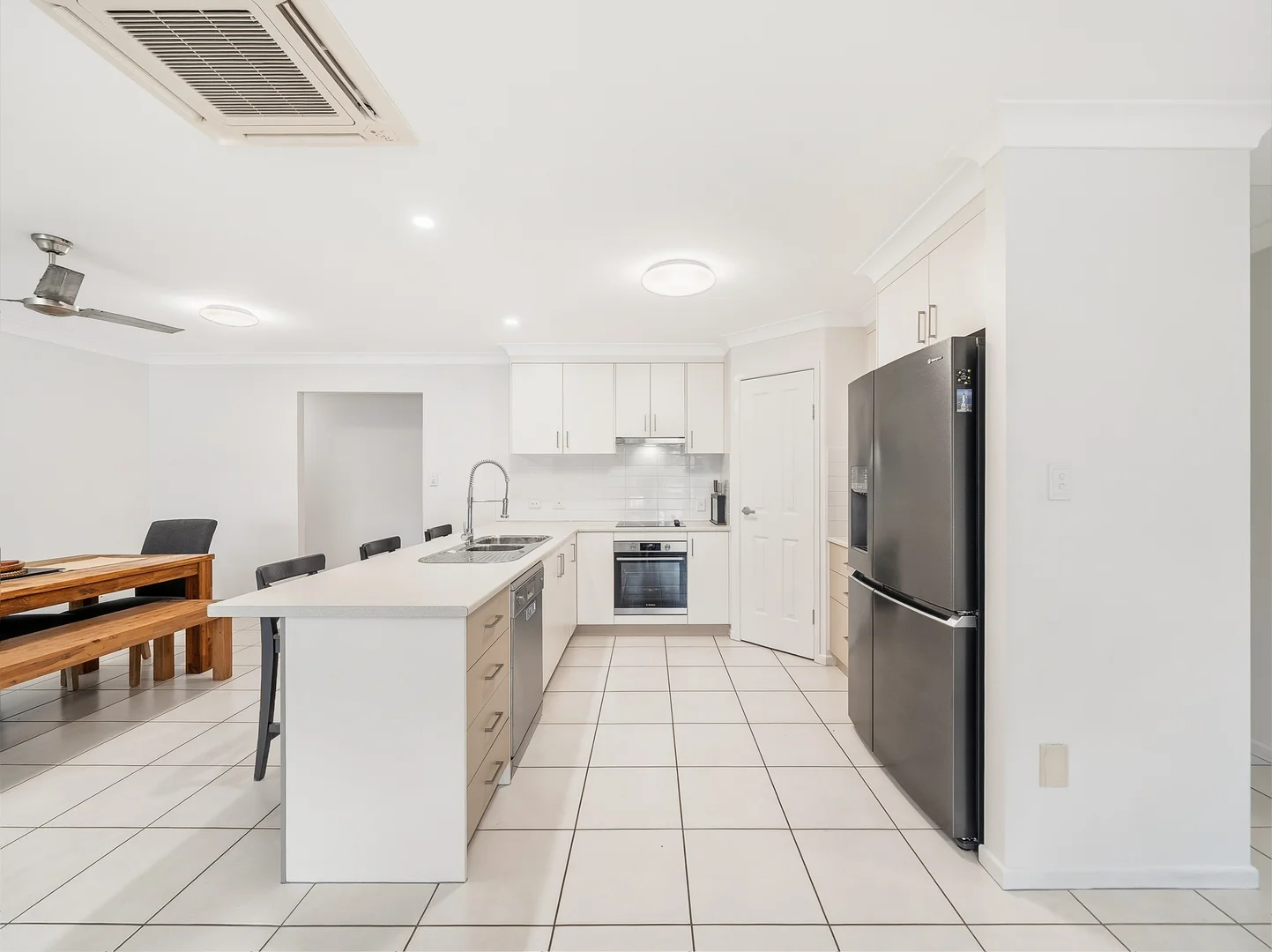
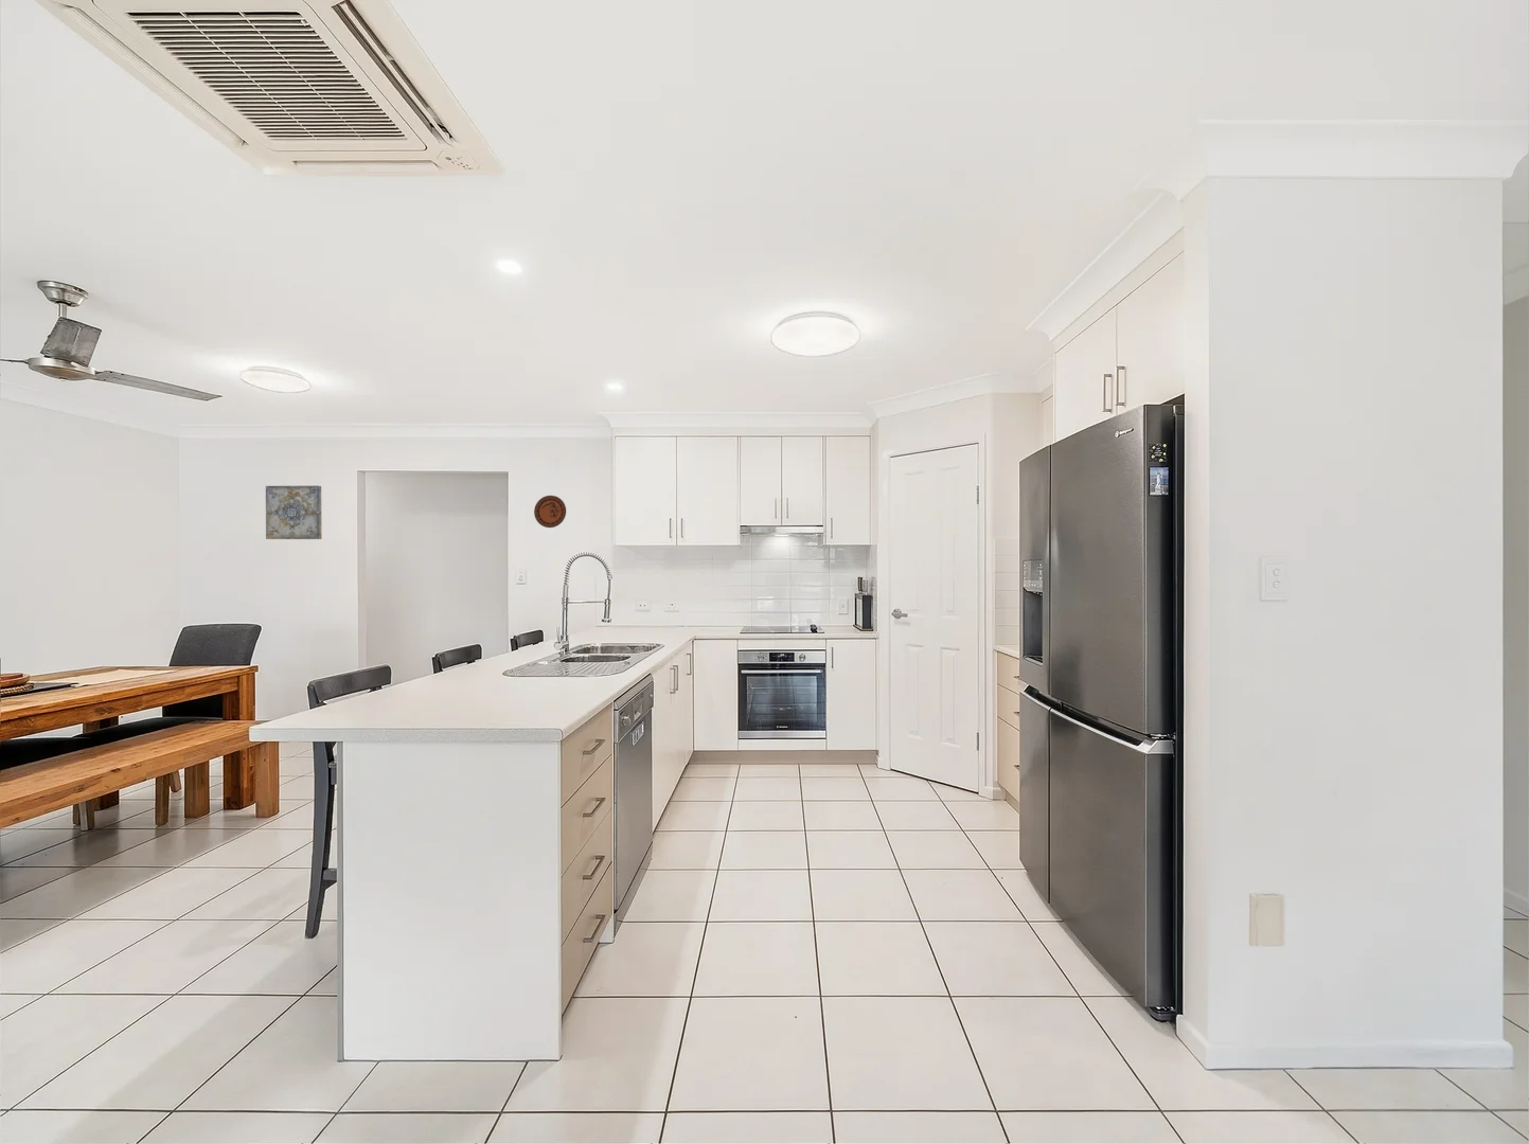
+ decorative plate (549, 512)
+ wall art (293, 512)
